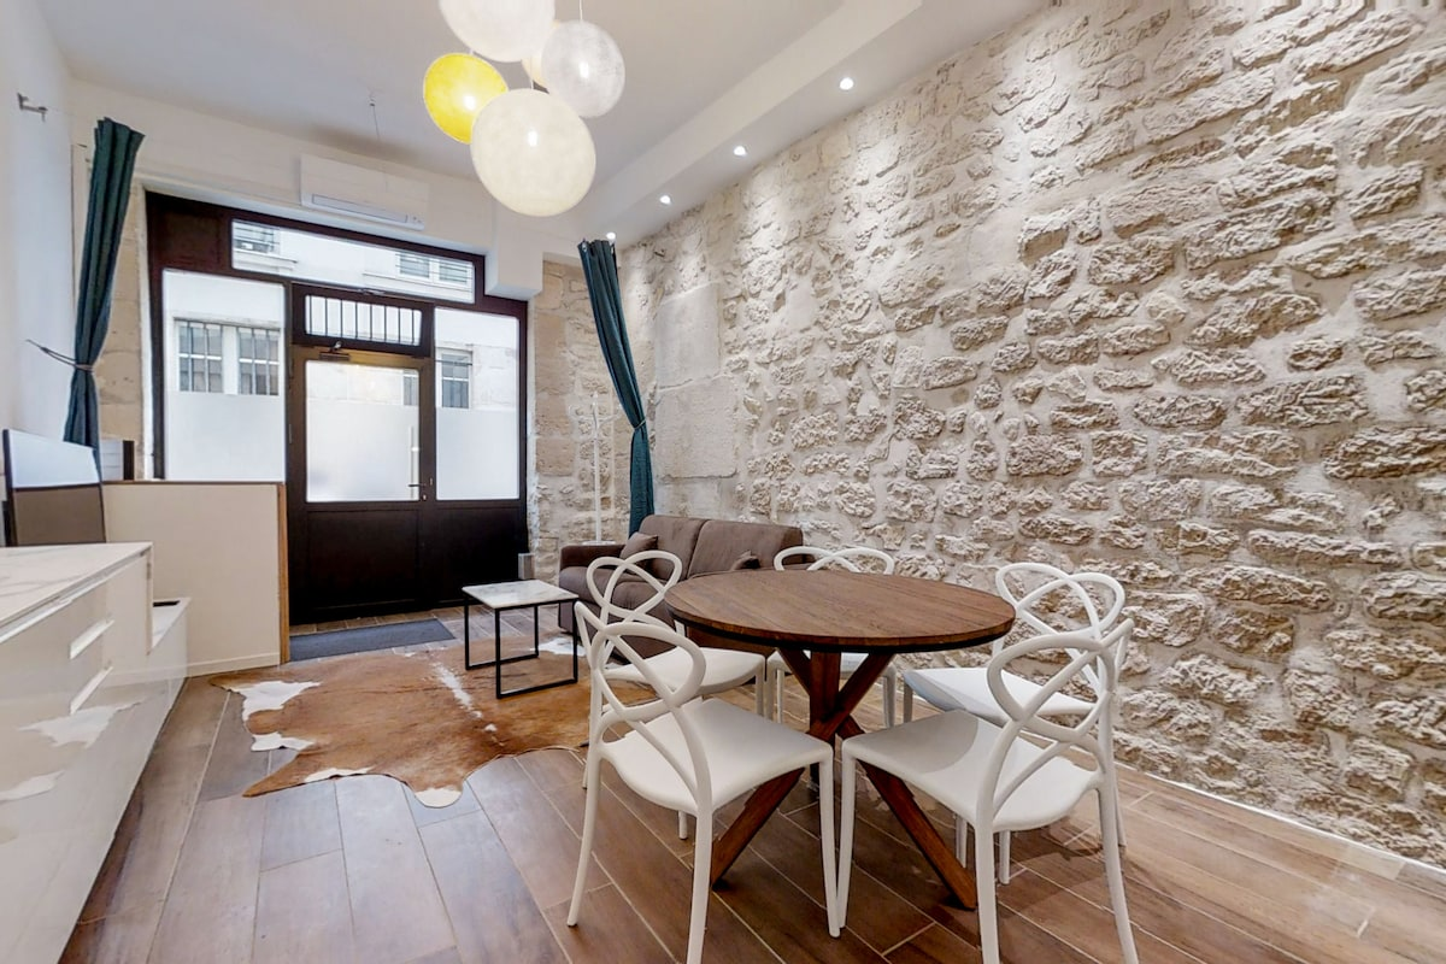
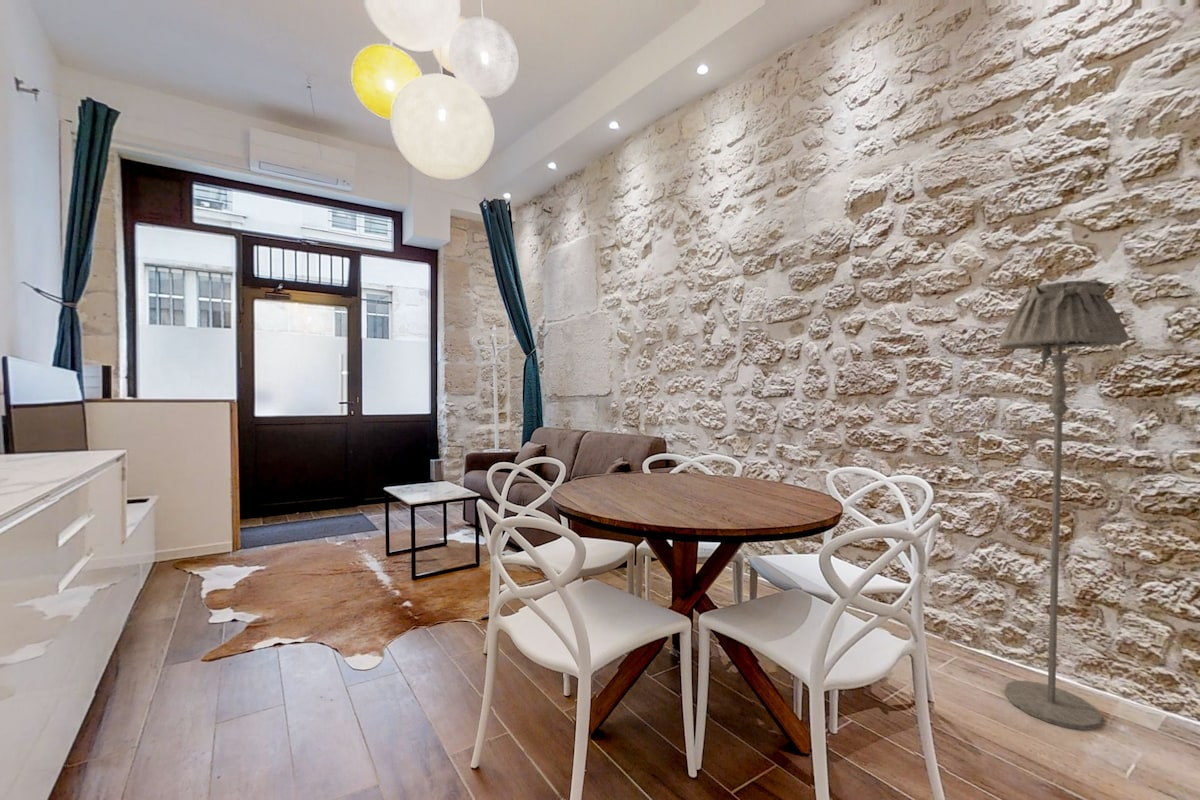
+ floor lamp (1055, 497)
